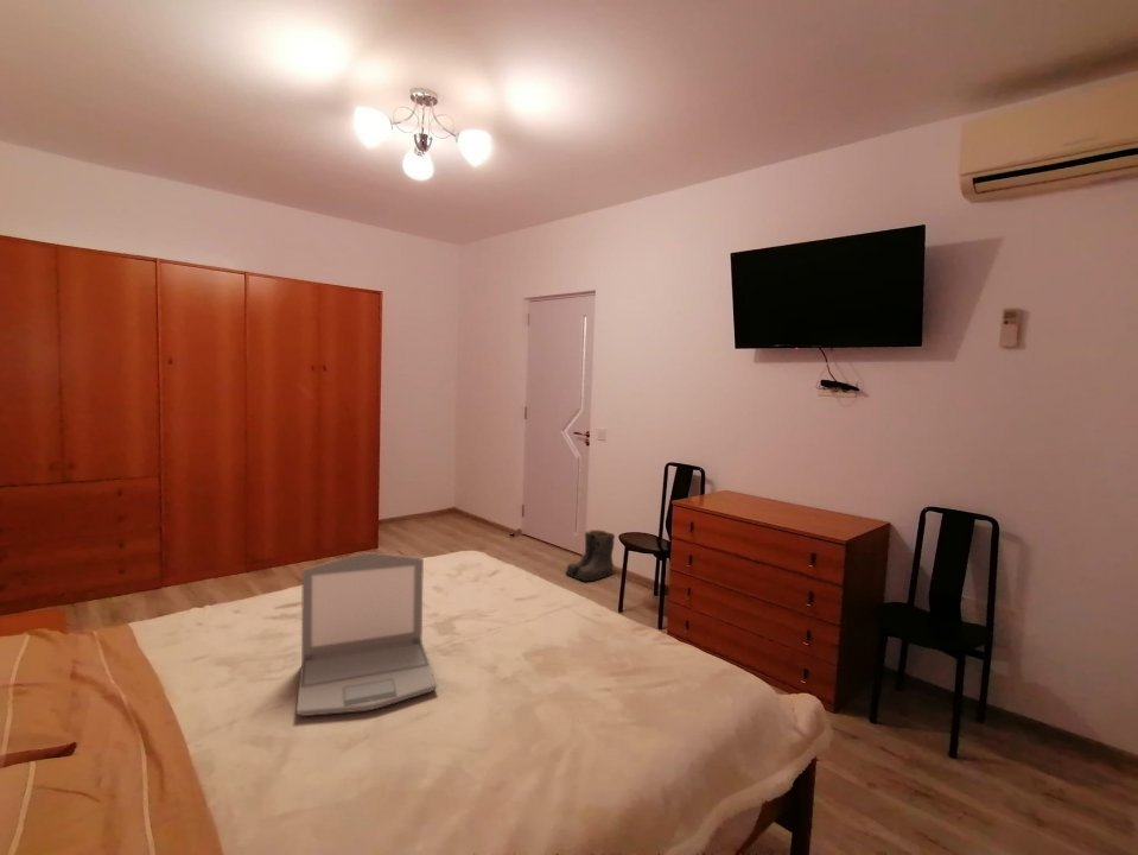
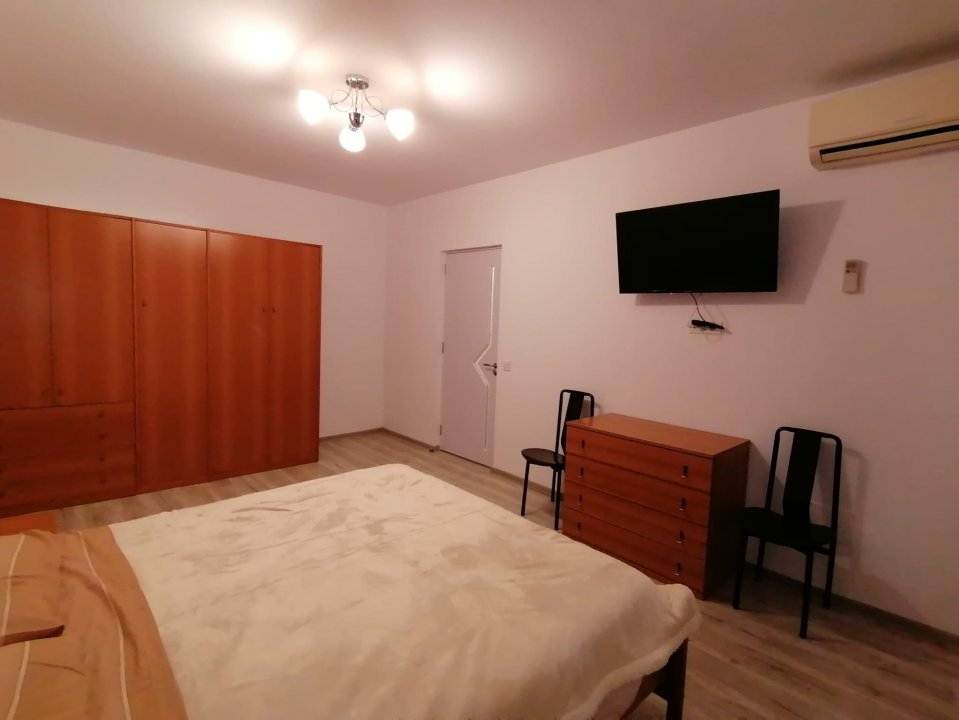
- laptop (368, 625)
- boots (591, 553)
